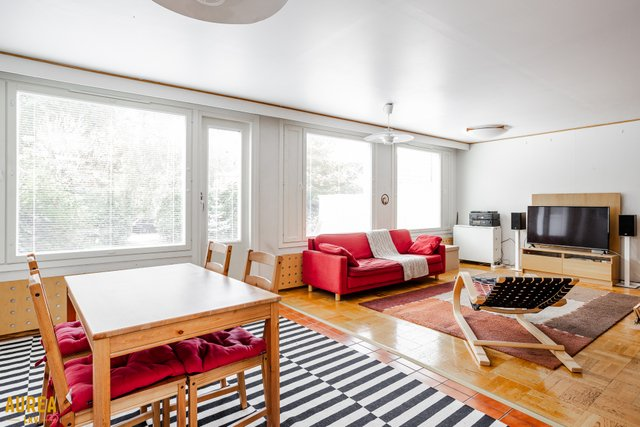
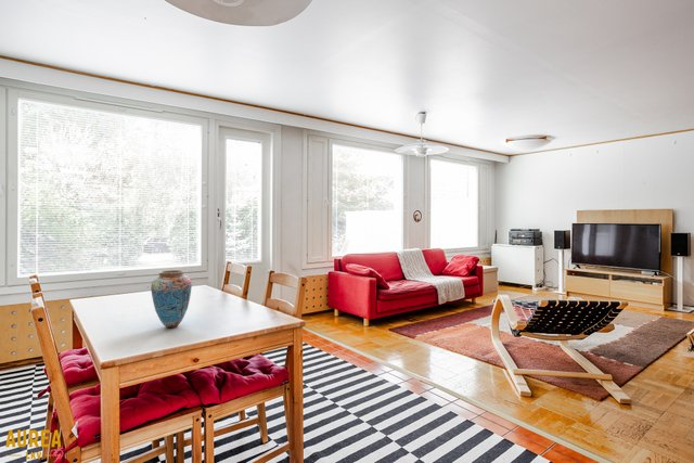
+ vase (171, 298)
